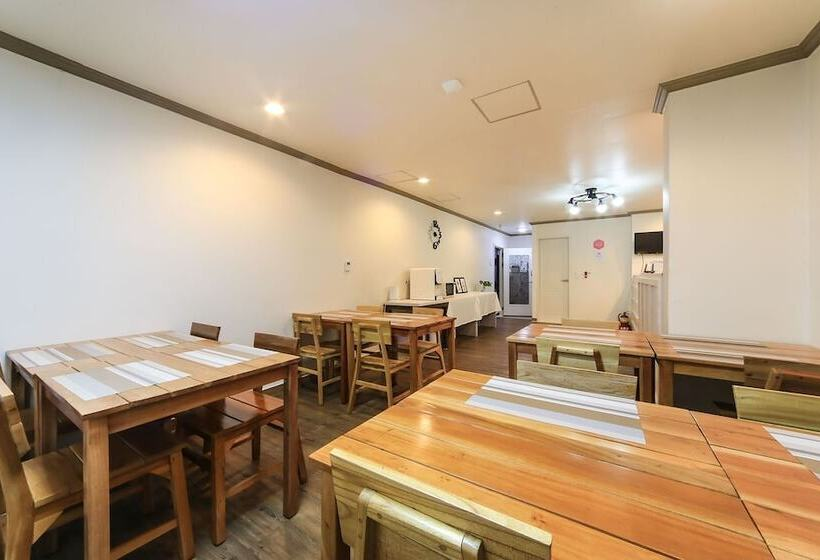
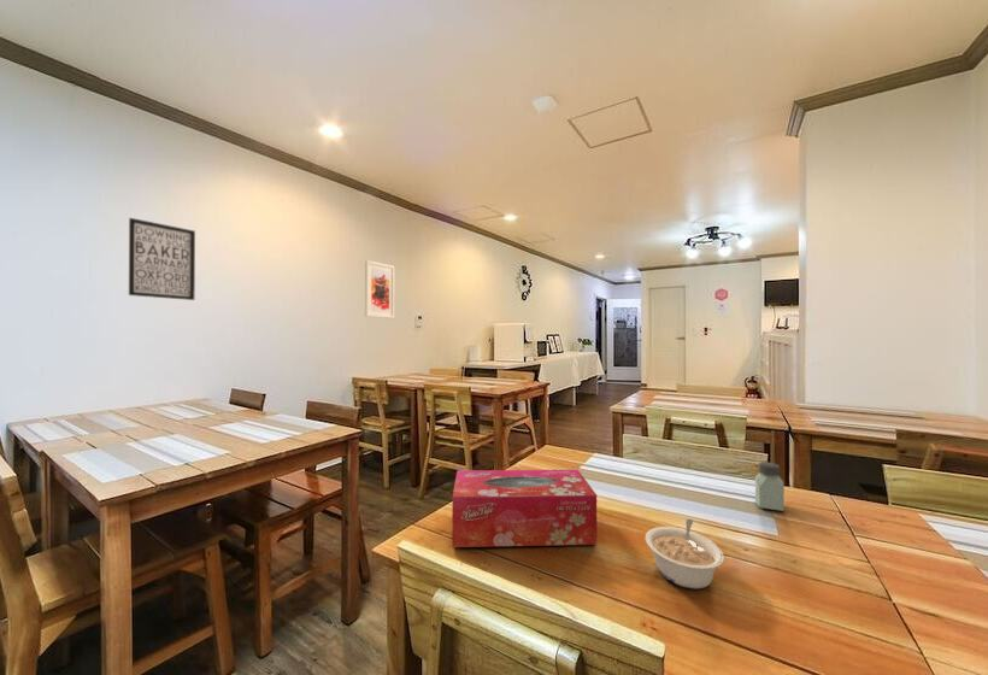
+ legume (681, 553)
+ tissue box (521, 504)
+ saltshaker (769, 485)
+ wall art (163, 260)
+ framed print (380, 289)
